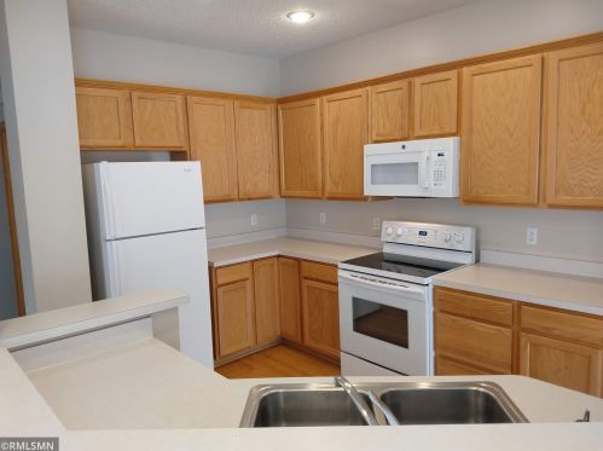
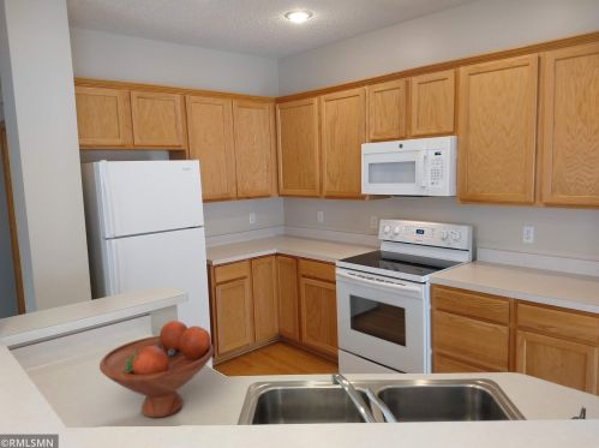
+ fruit bowl (160, 370)
